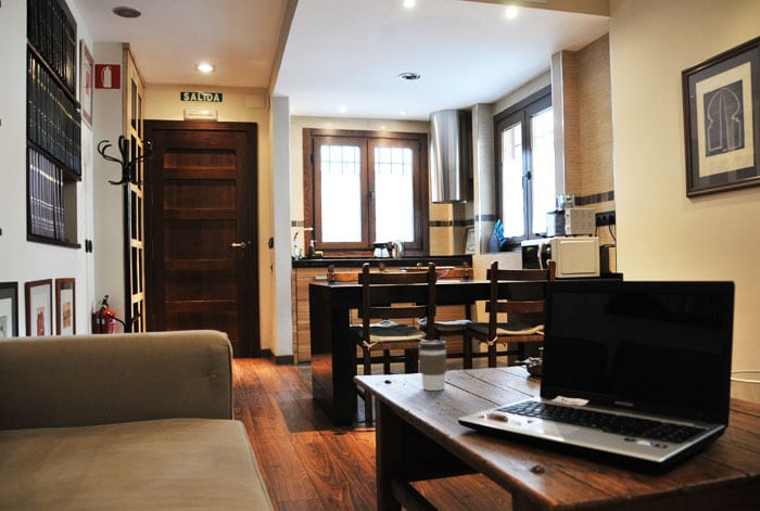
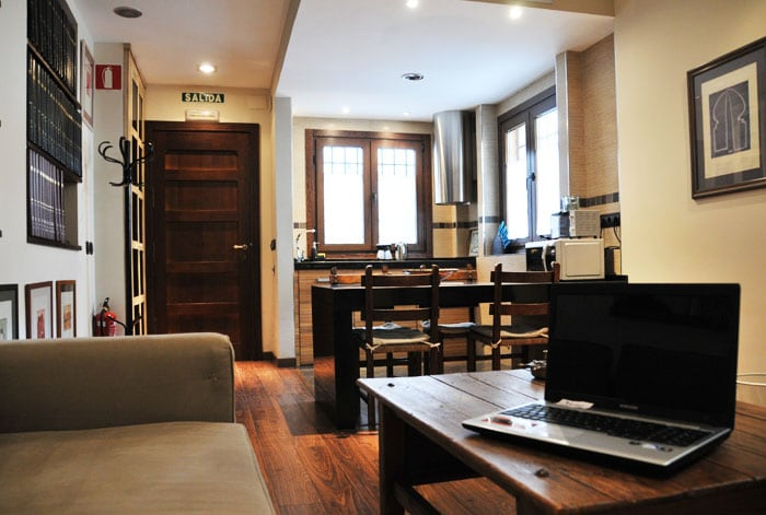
- coffee cup (432, 365)
